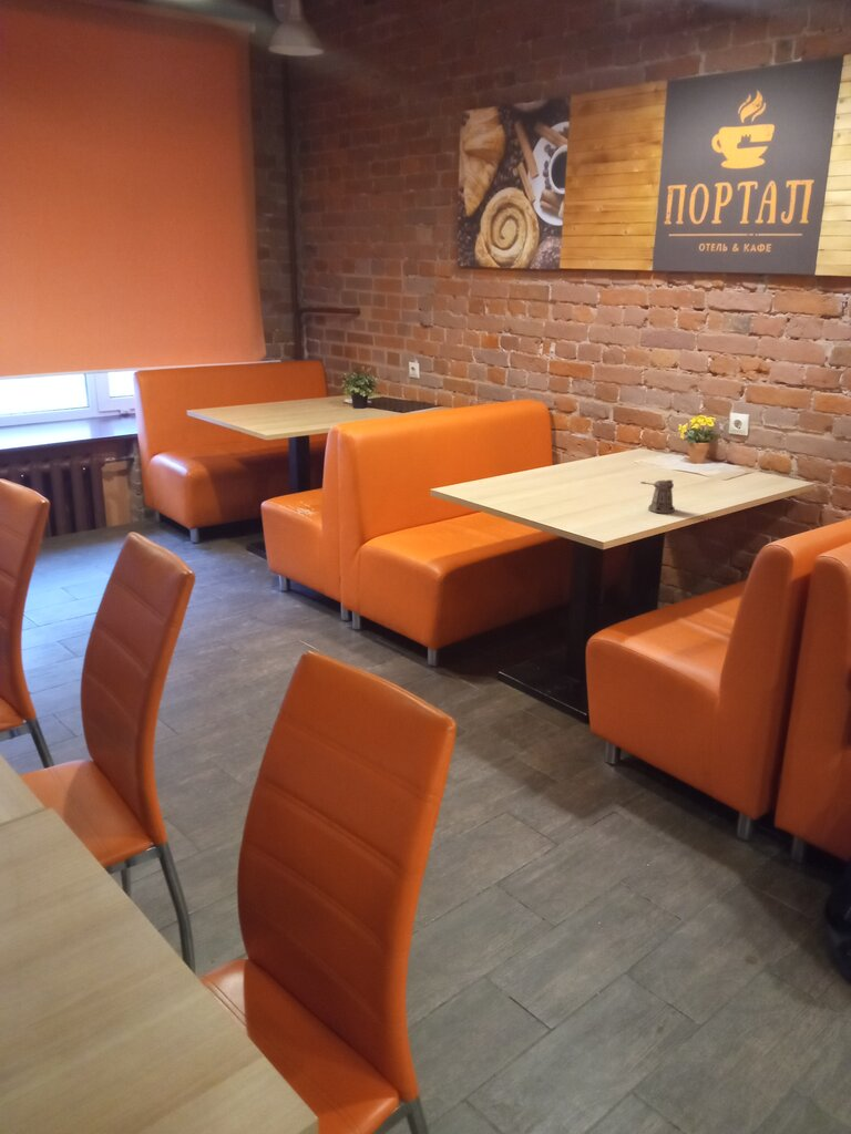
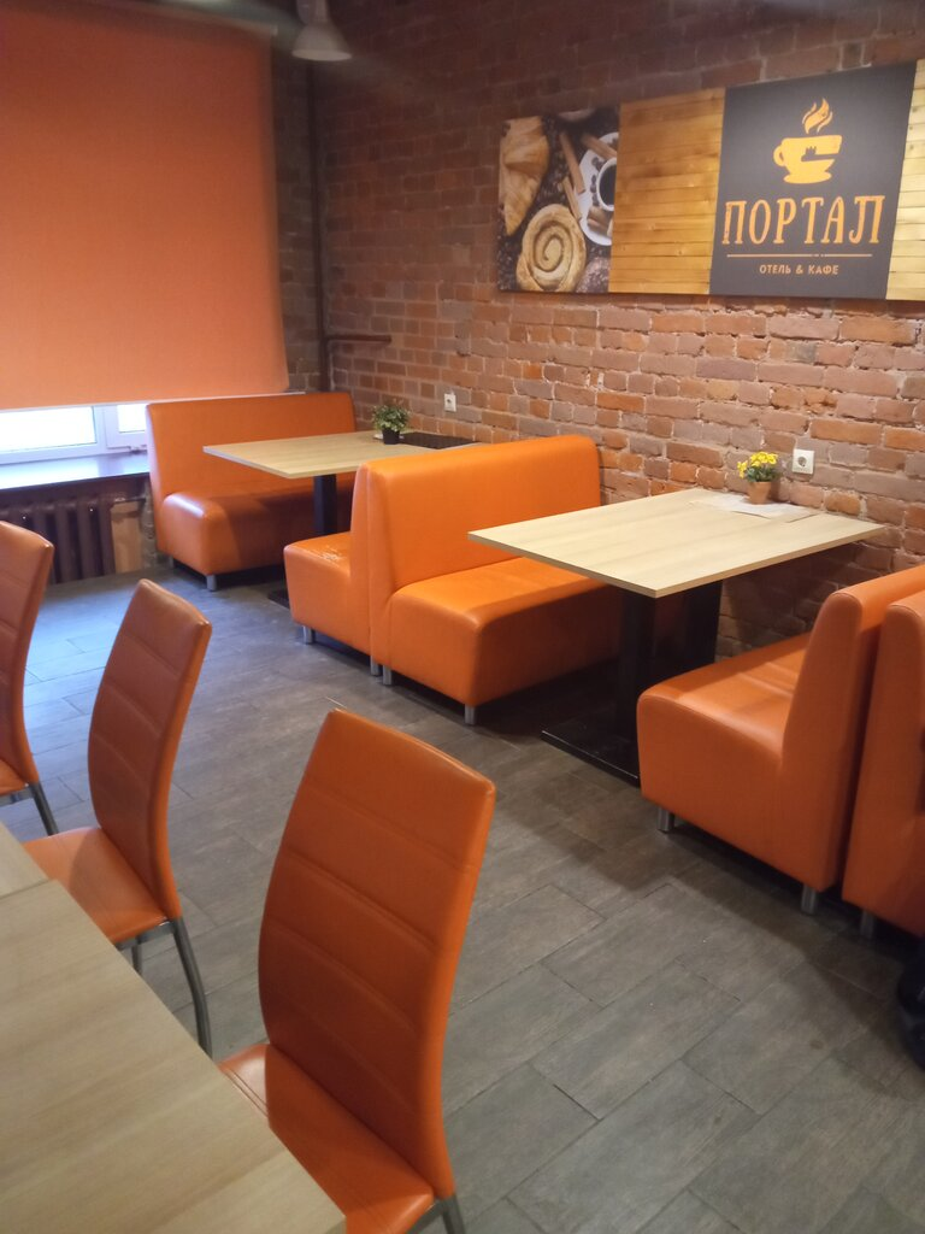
- pepper shaker (659, 494)
